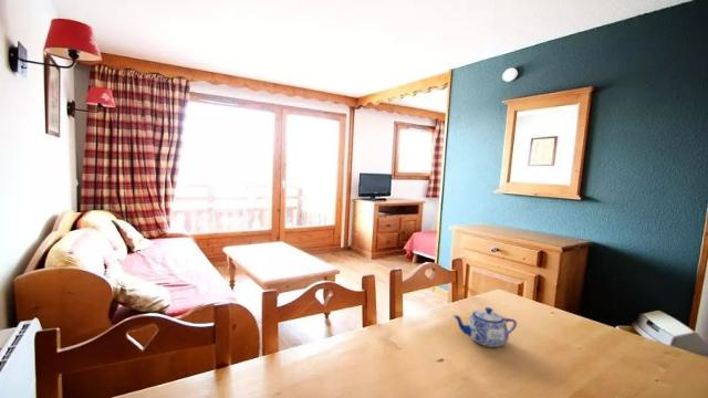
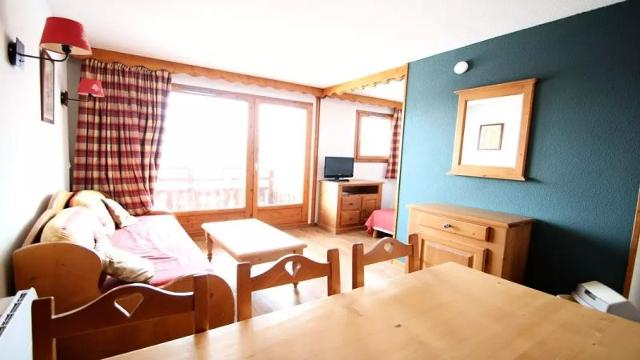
- teapot (483, 324)
